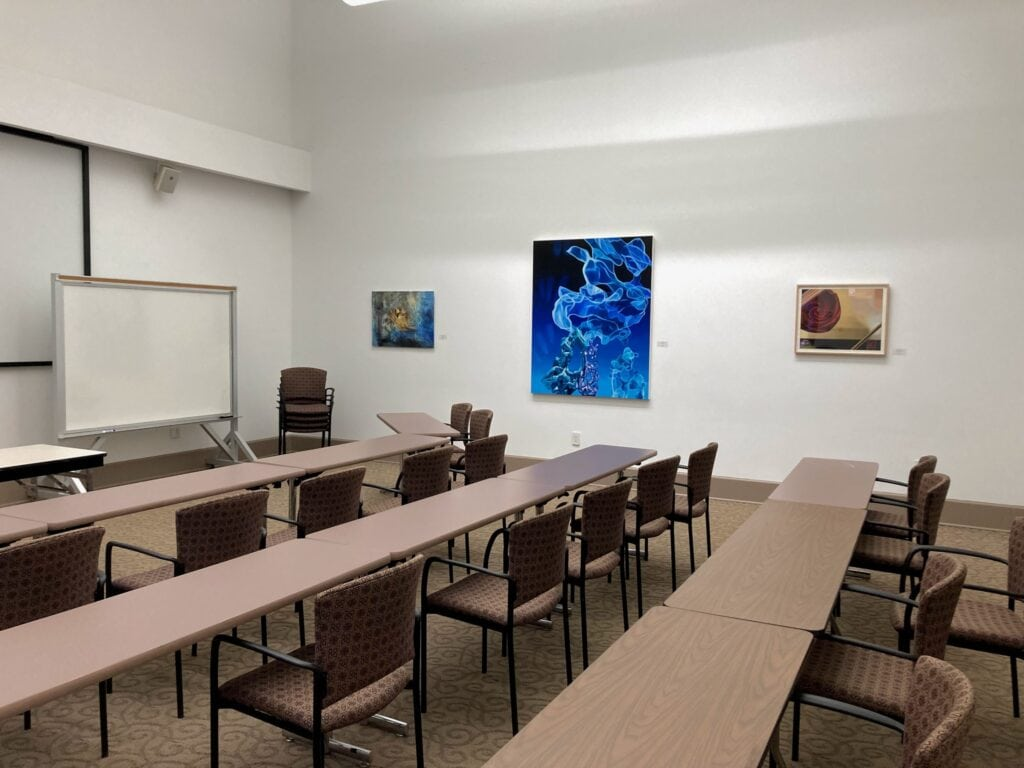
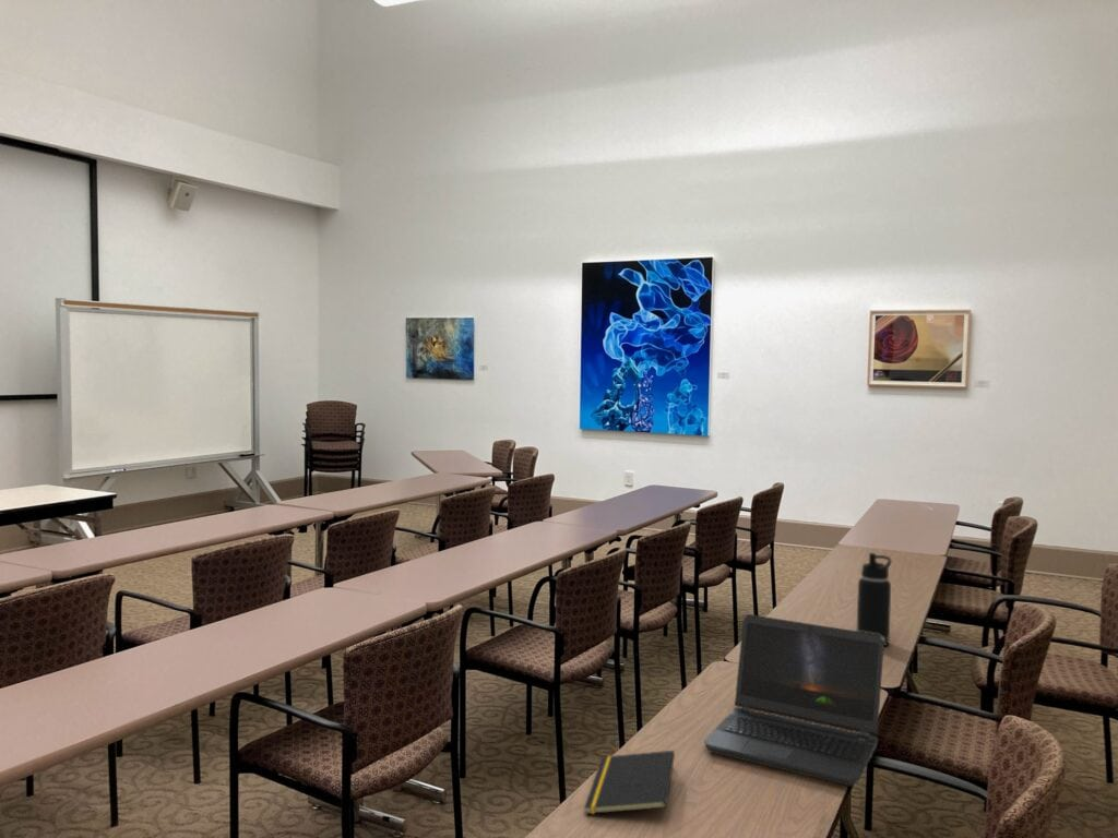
+ laptop computer (794, 693)
+ water bottle (875, 596)
+ notepad (631, 780)
